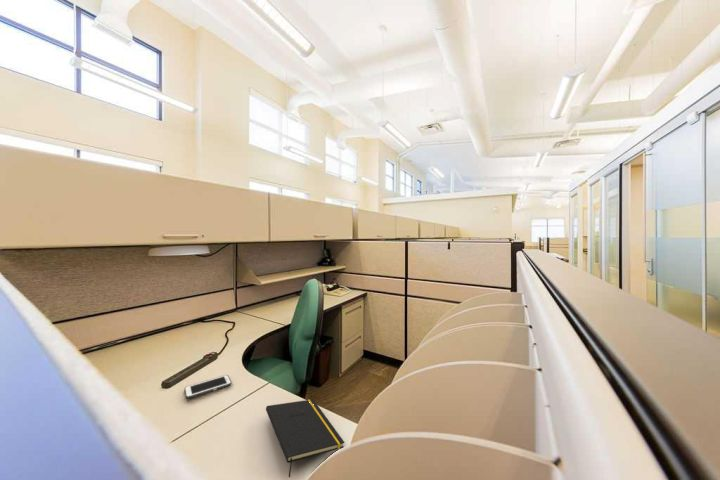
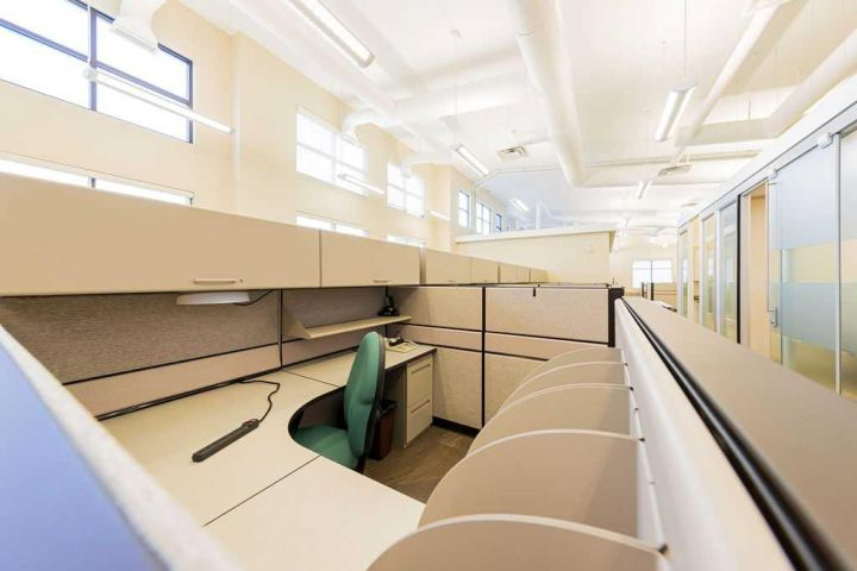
- notepad (302, 425)
- cell phone (208, 386)
